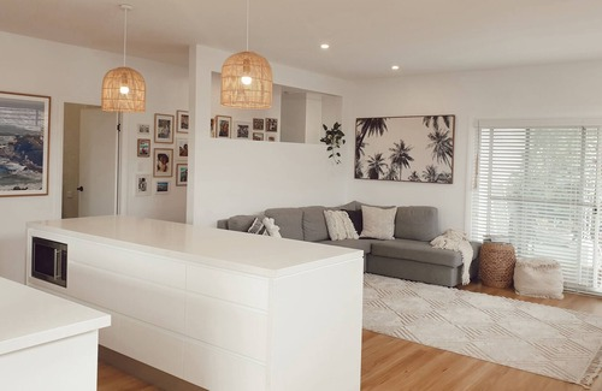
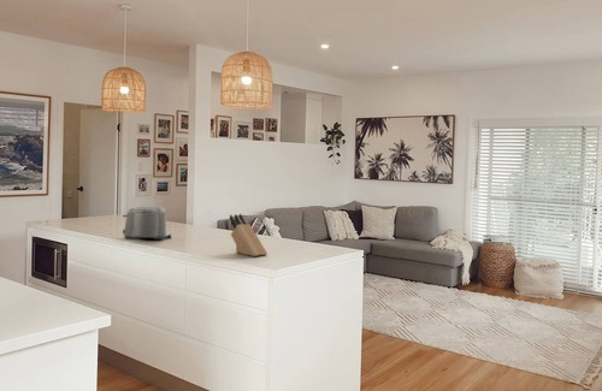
+ toaster (147, 223)
+ knife block (246, 233)
